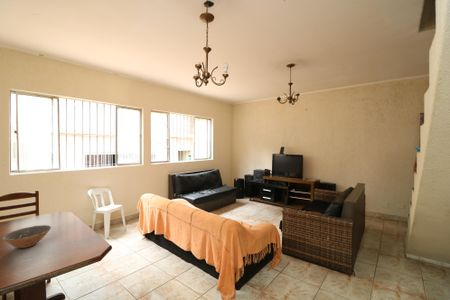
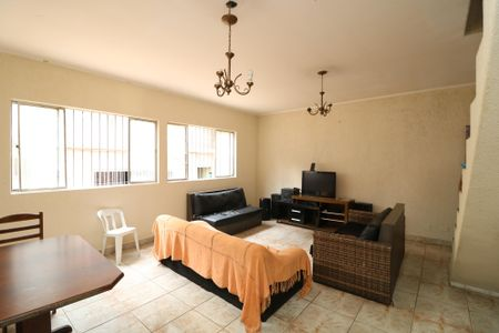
- bowl (28, 238)
